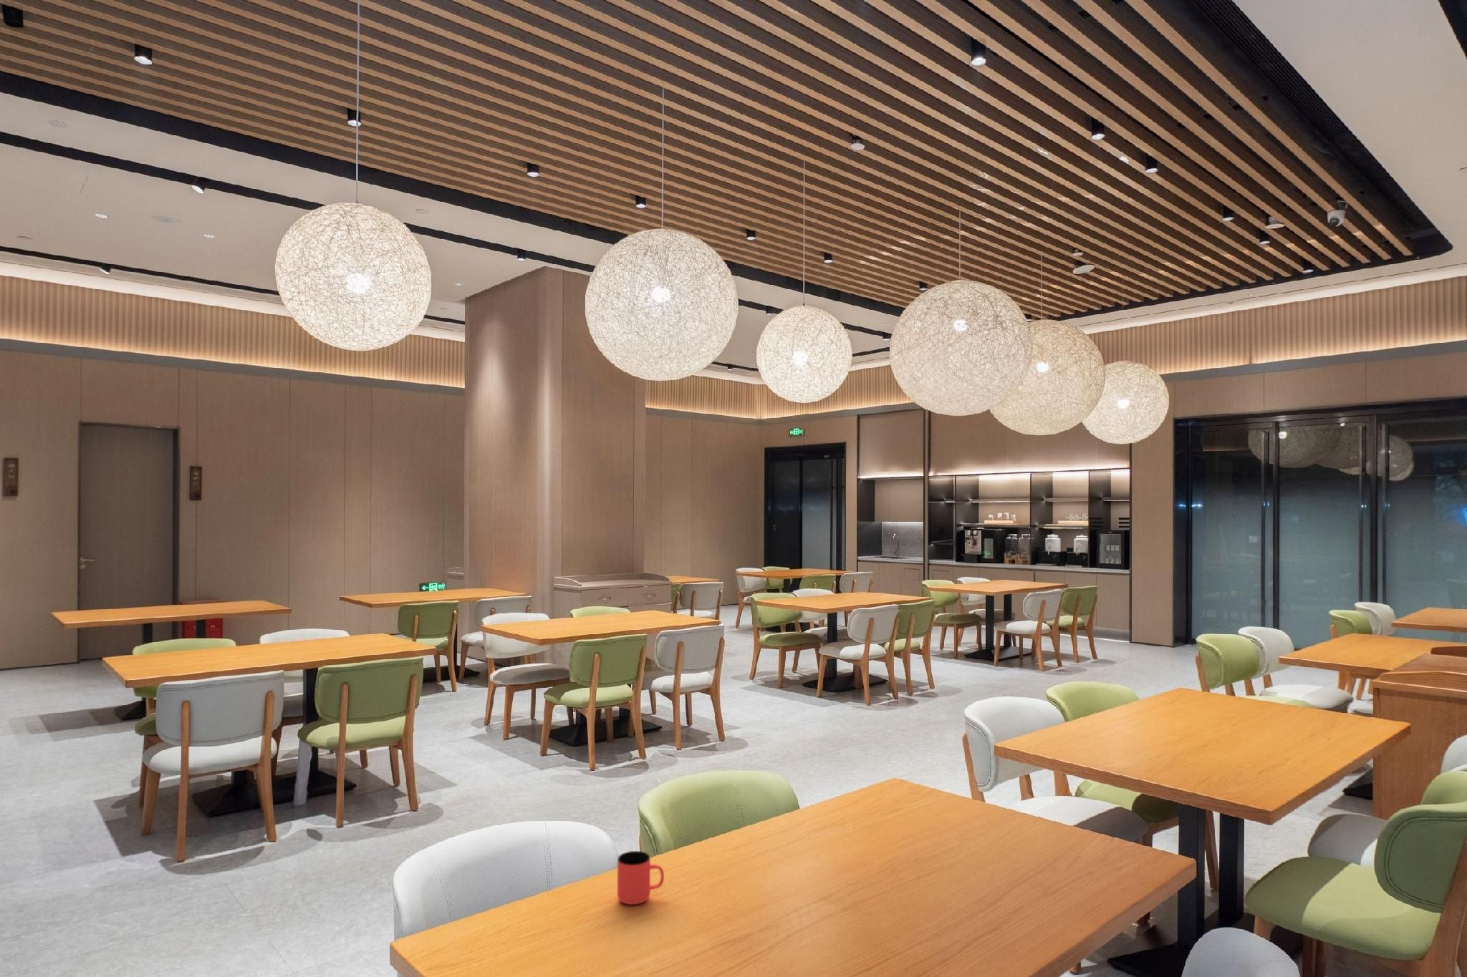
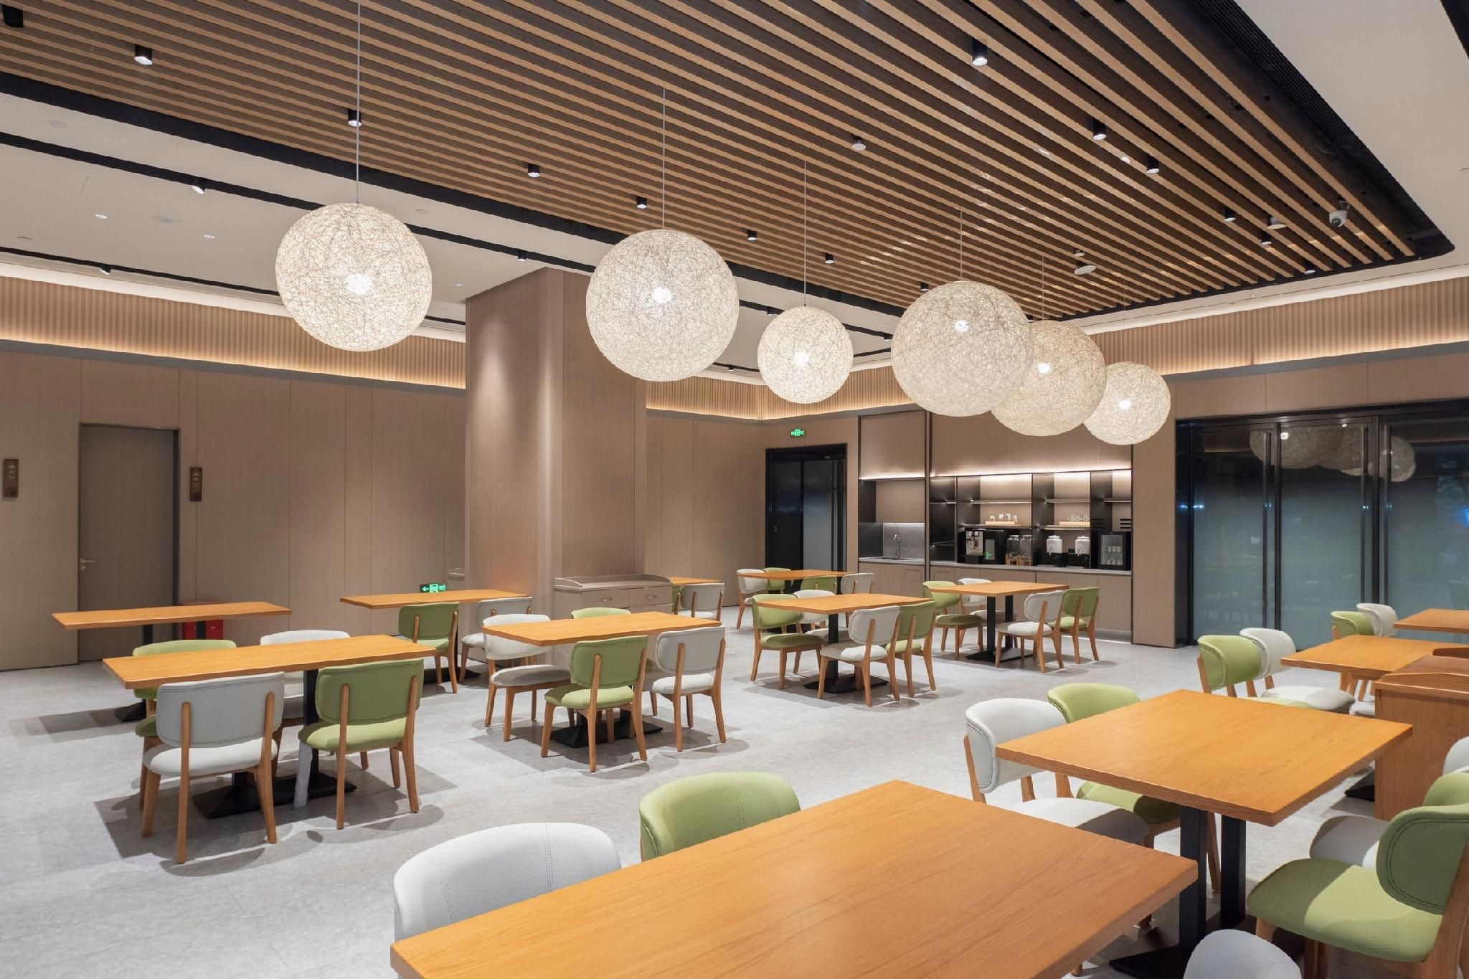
- cup (640, 878)
